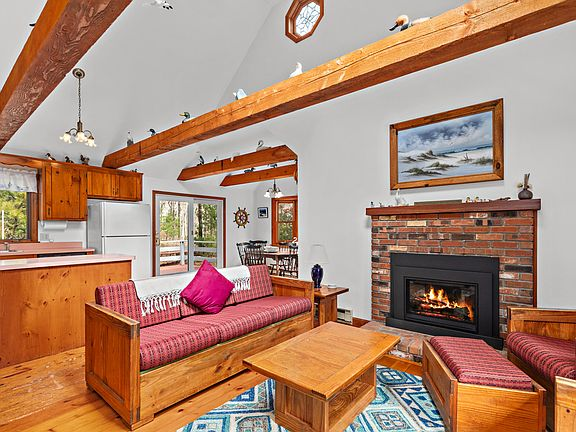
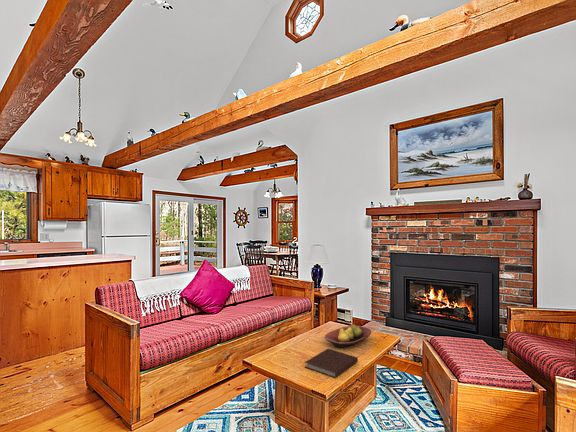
+ fruit bowl (348, 334)
+ notebook (331, 362)
